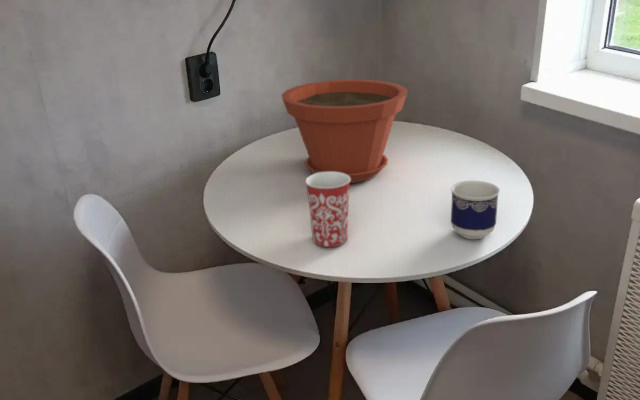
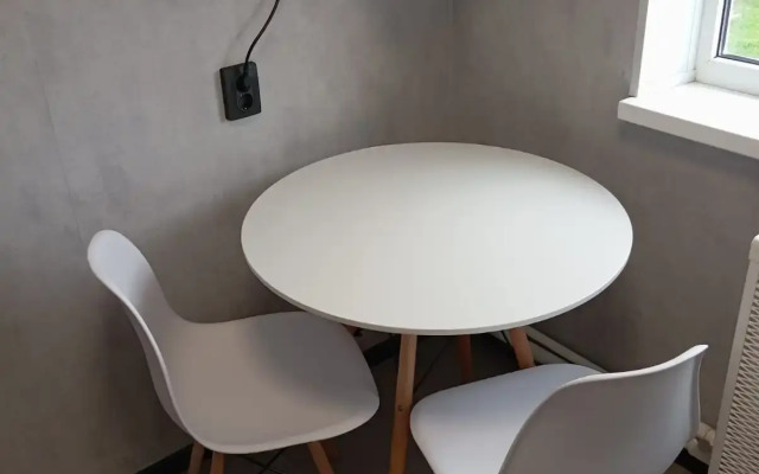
- plant pot (345, 133)
- cup (474, 208)
- mug (331, 206)
